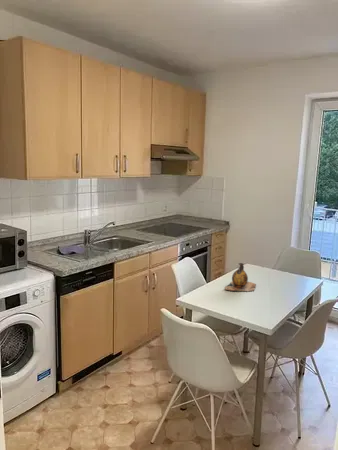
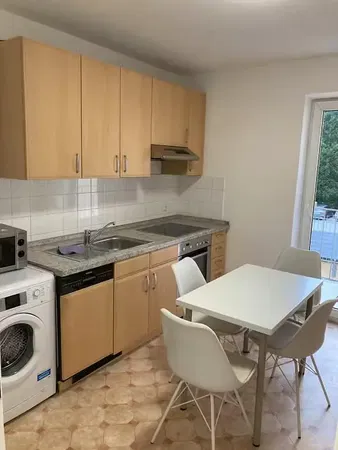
- vase (241, 275)
